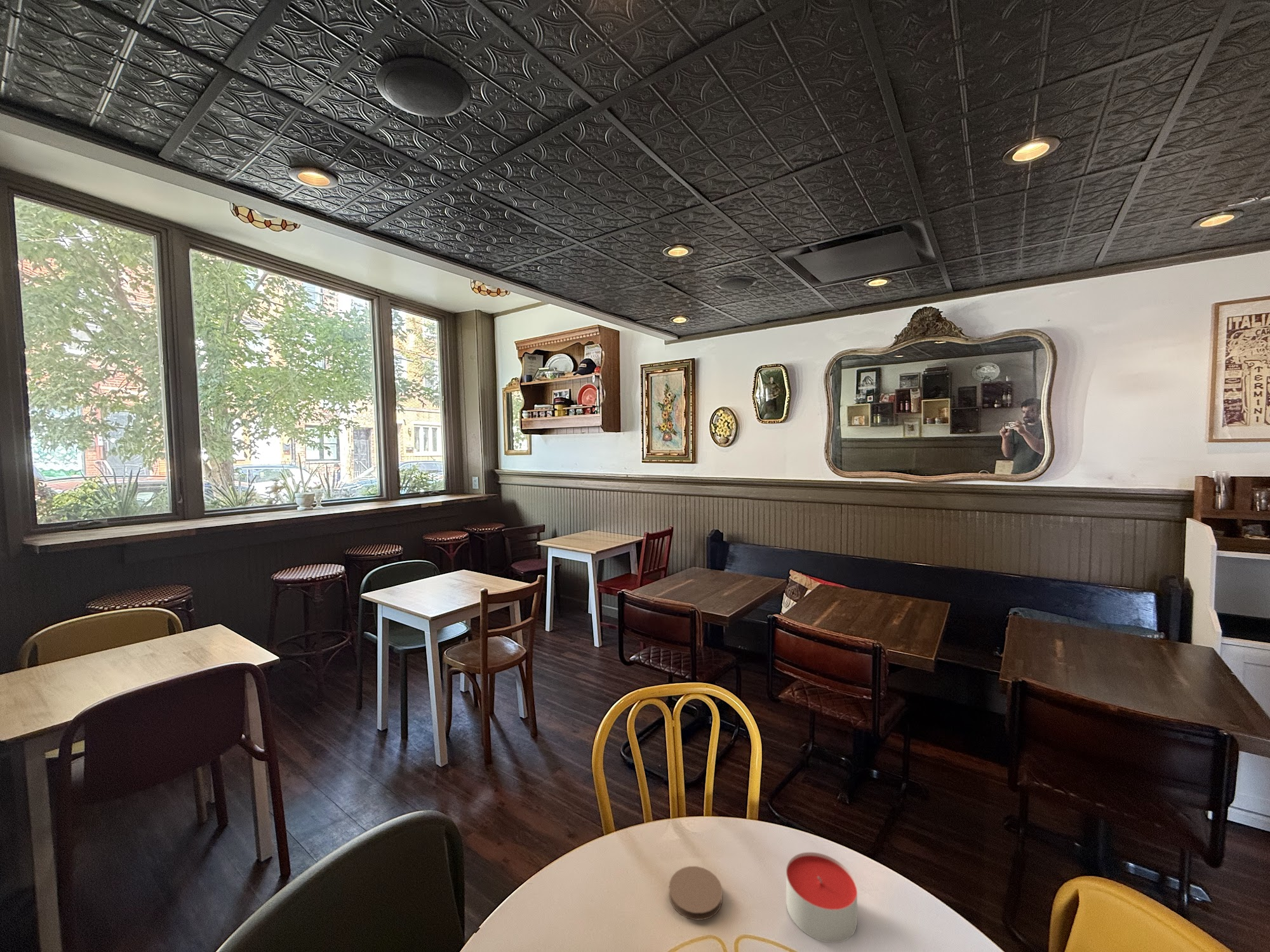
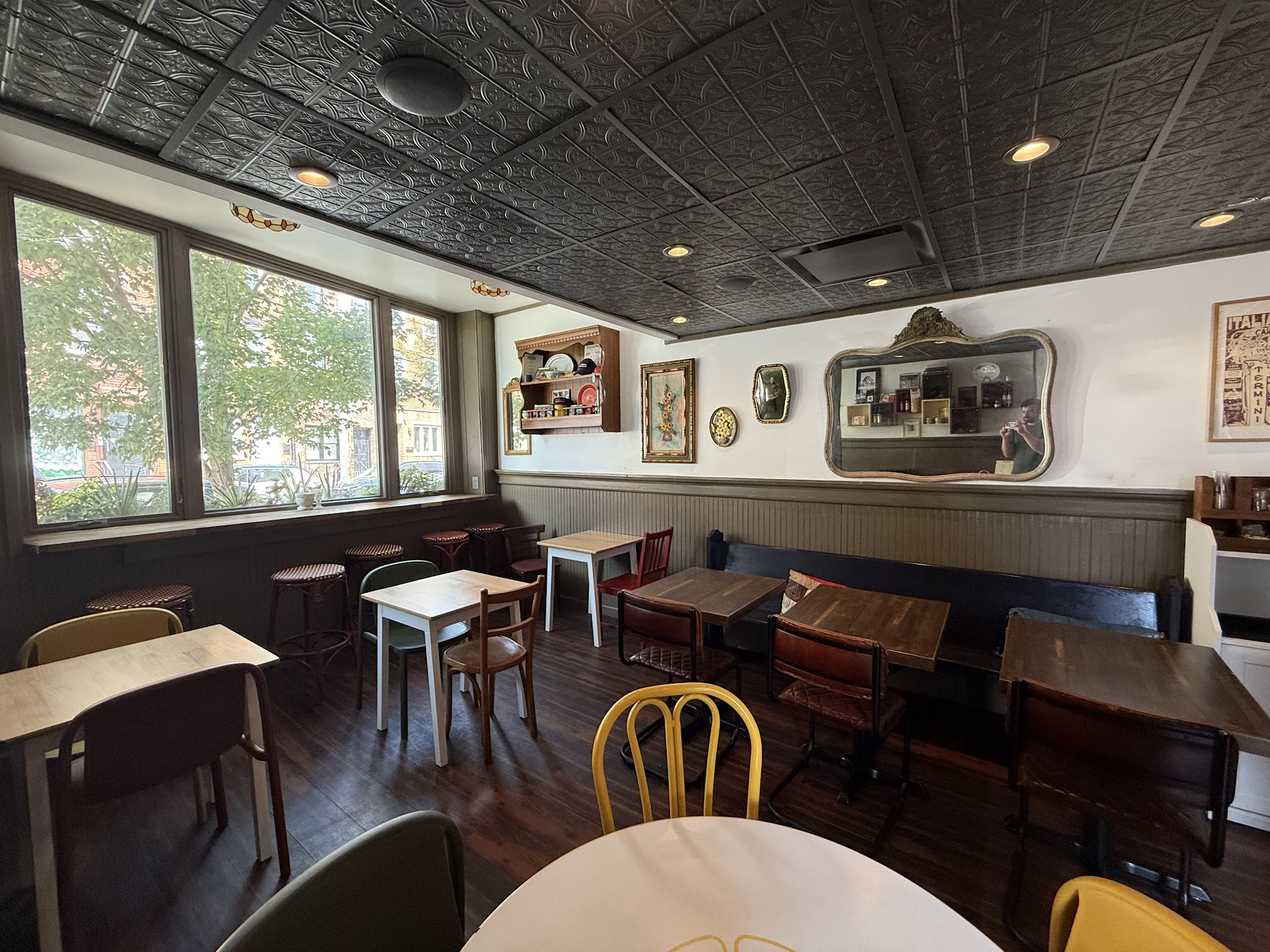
- coaster (695, 892)
- candle (820, 894)
